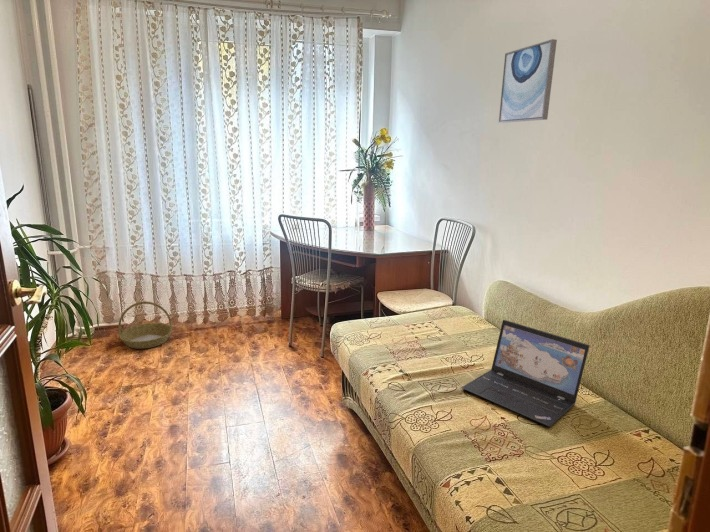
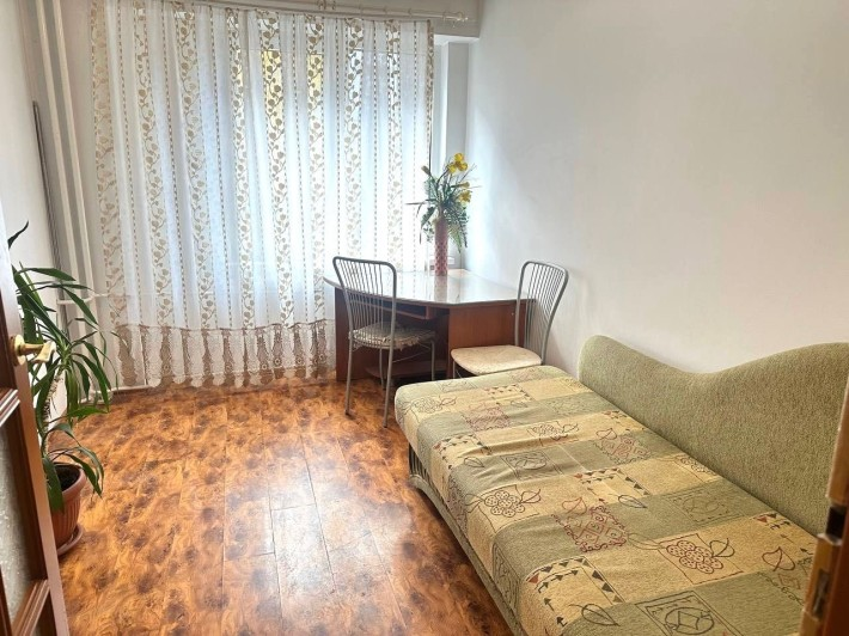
- laptop (523, 368)
- basket (145, 324)
- wall art (524, 84)
